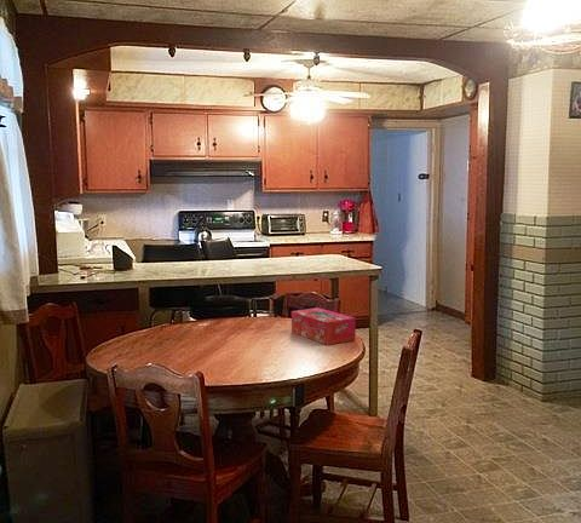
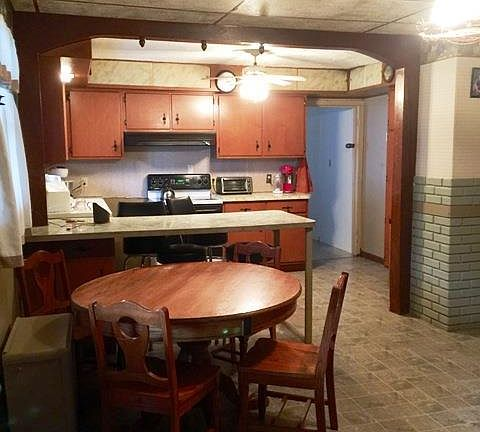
- tissue box (322, 324)
